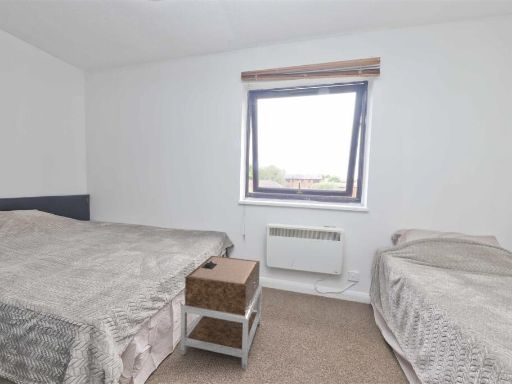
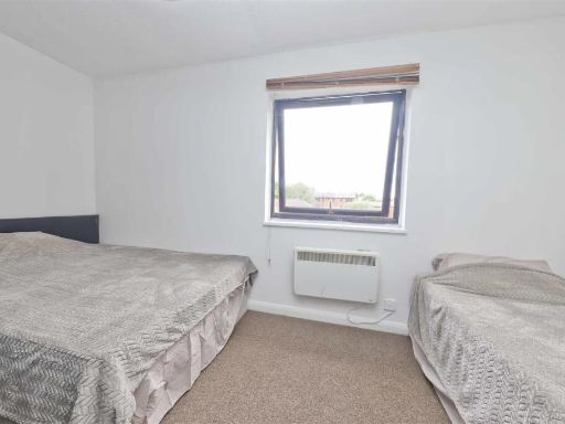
- nightstand (225, 301)
